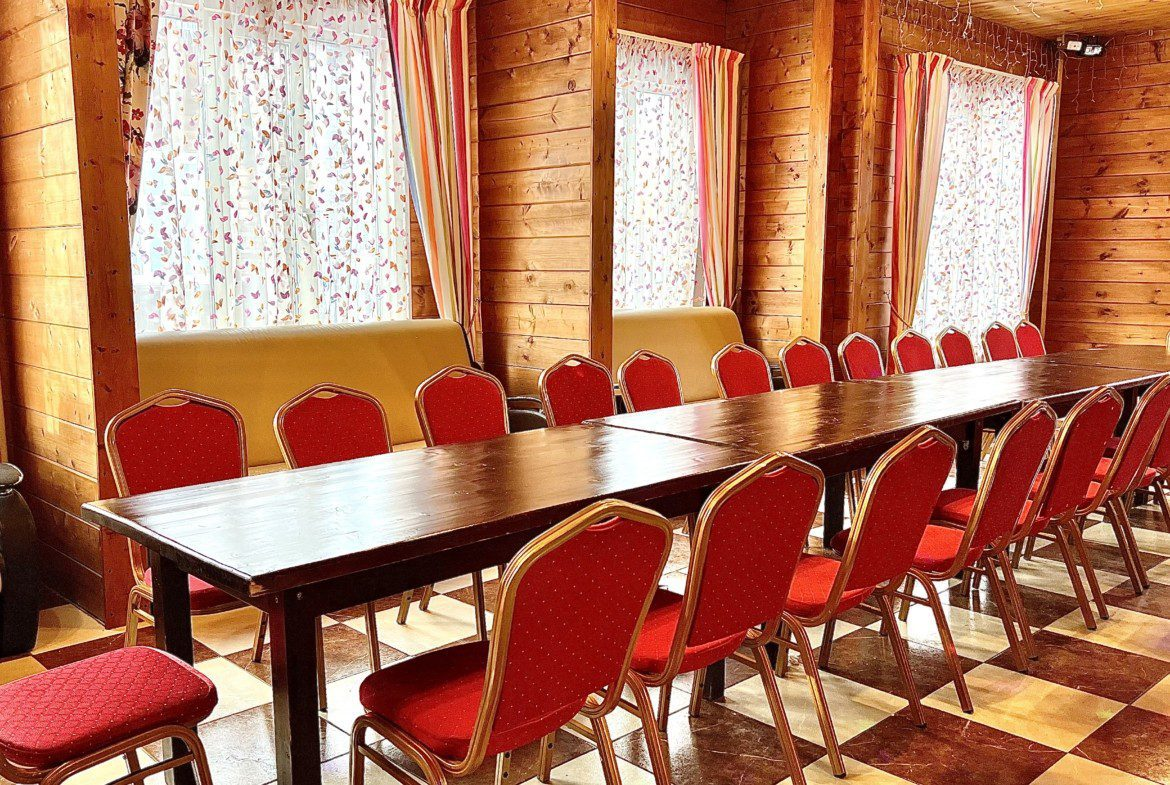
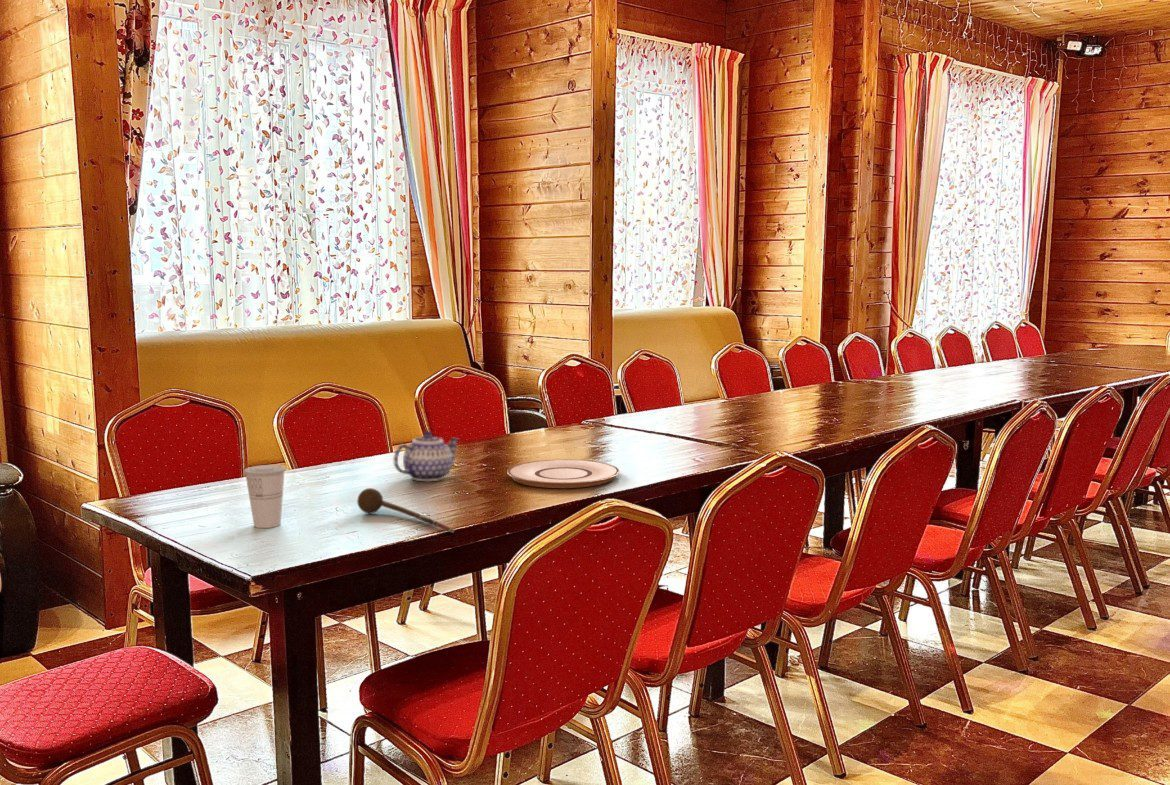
+ plate (563, 473)
+ teapot (427, 454)
+ spoon (404, 509)
+ cup (266, 496)
